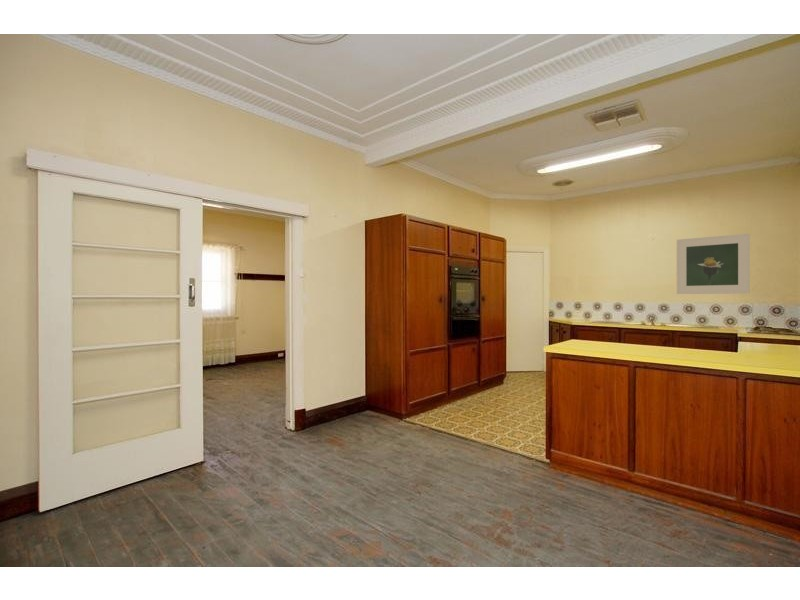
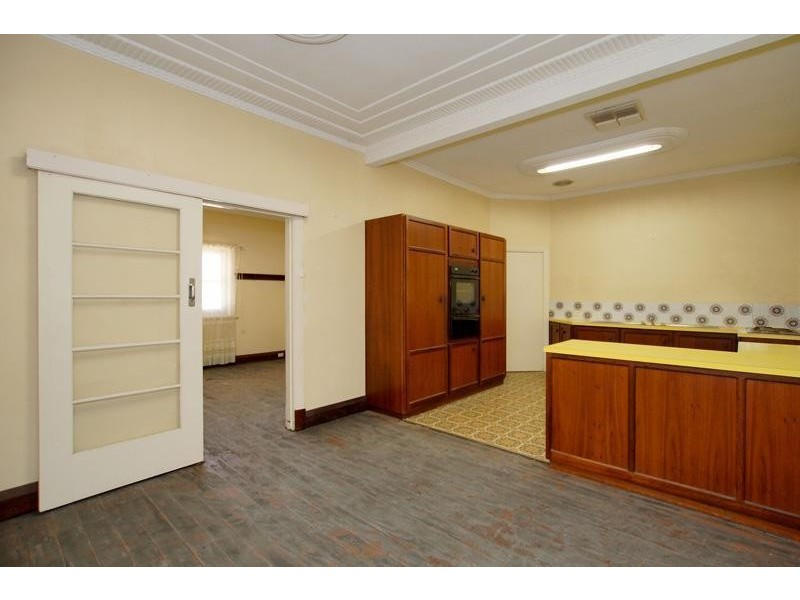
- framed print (711, 265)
